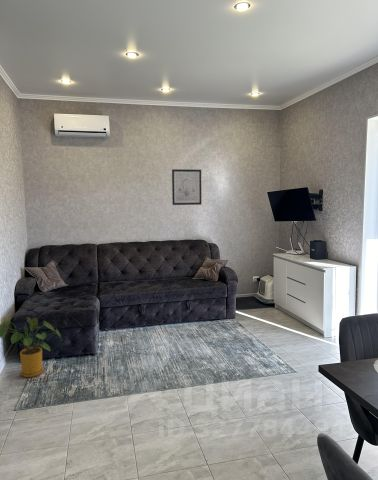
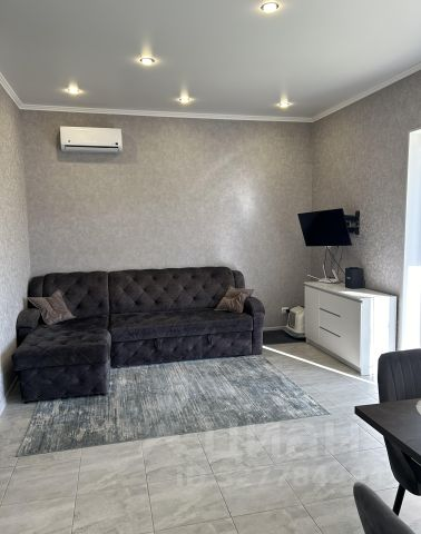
- house plant (28, 346)
- wall art (186, 187)
